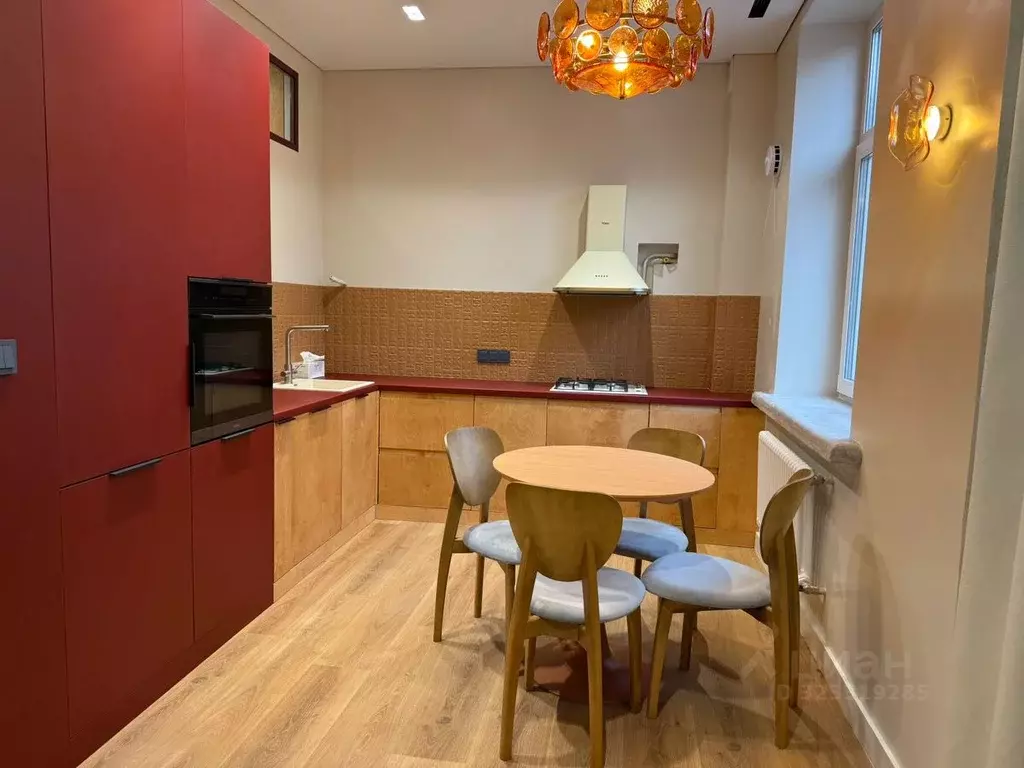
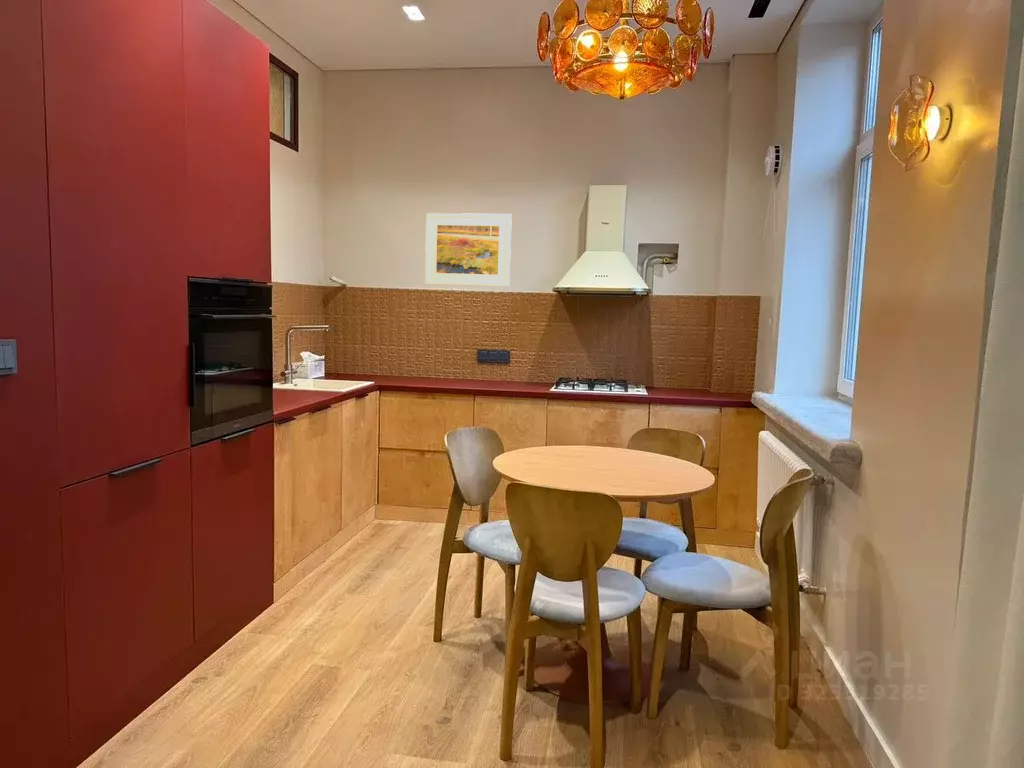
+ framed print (467, 249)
